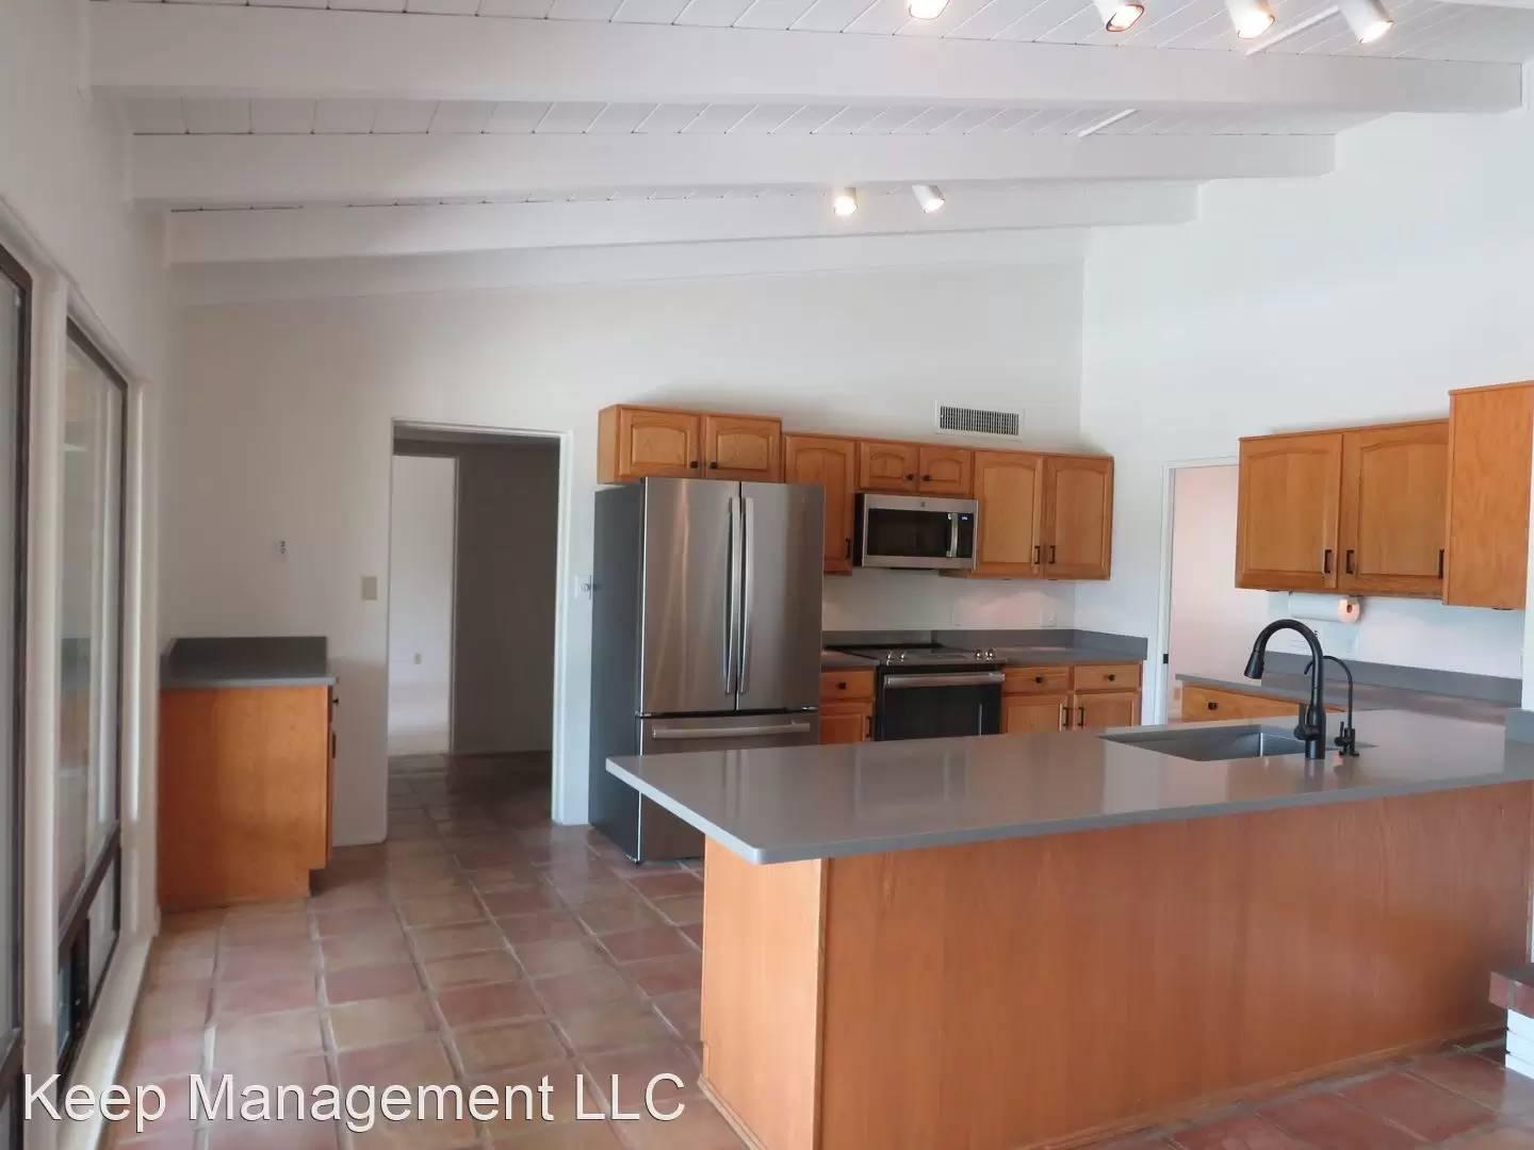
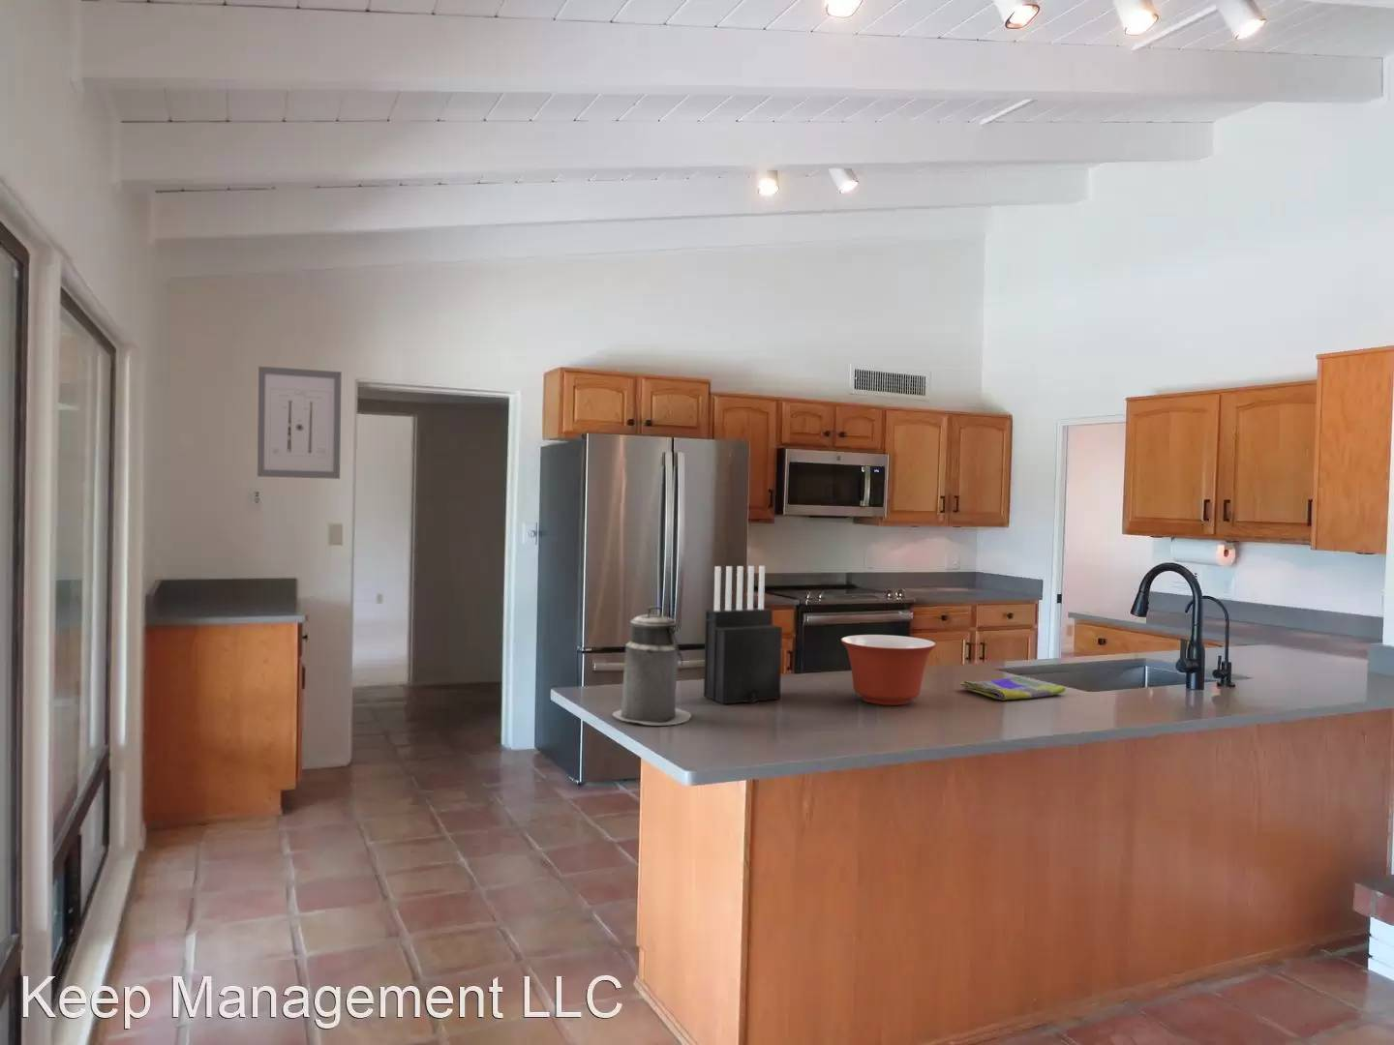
+ mixing bowl (887, 671)
+ wall art (300, 423)
+ canister (652, 661)
+ dish towel (1012, 687)
+ knife block (745, 632)
